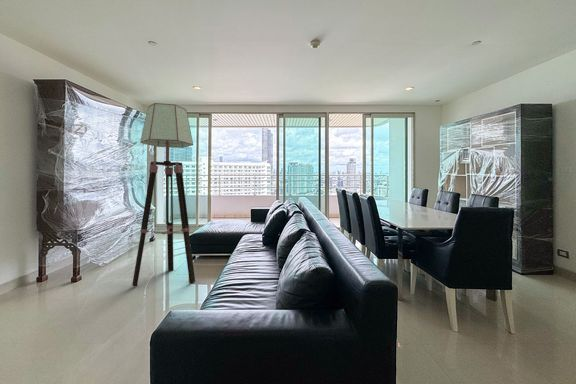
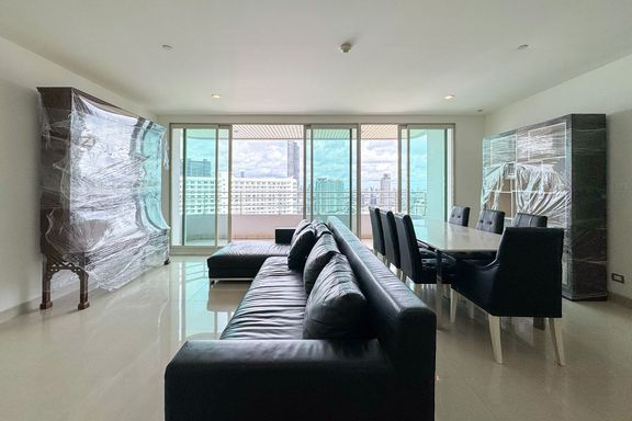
- floor lamp (171, 193)
